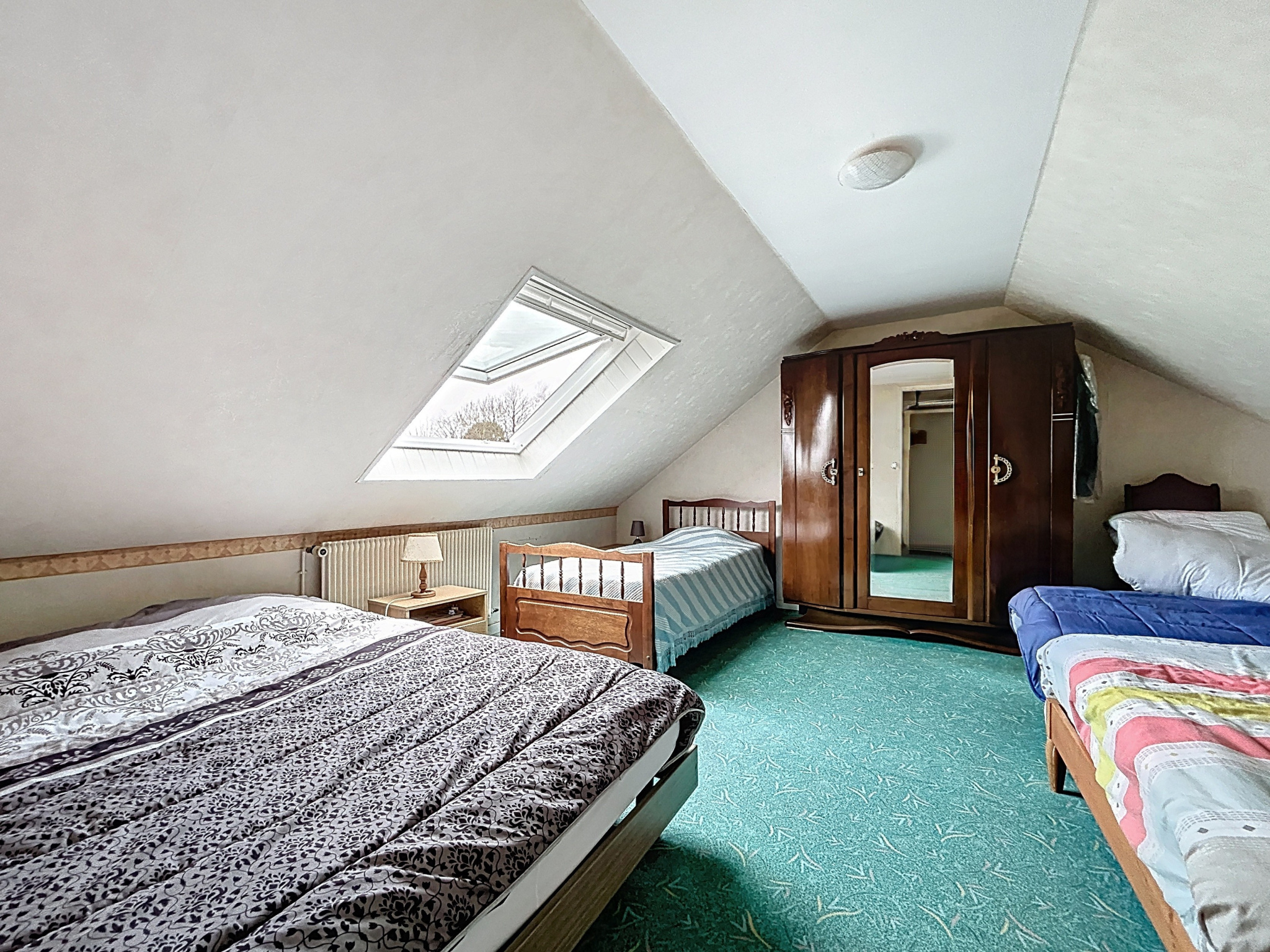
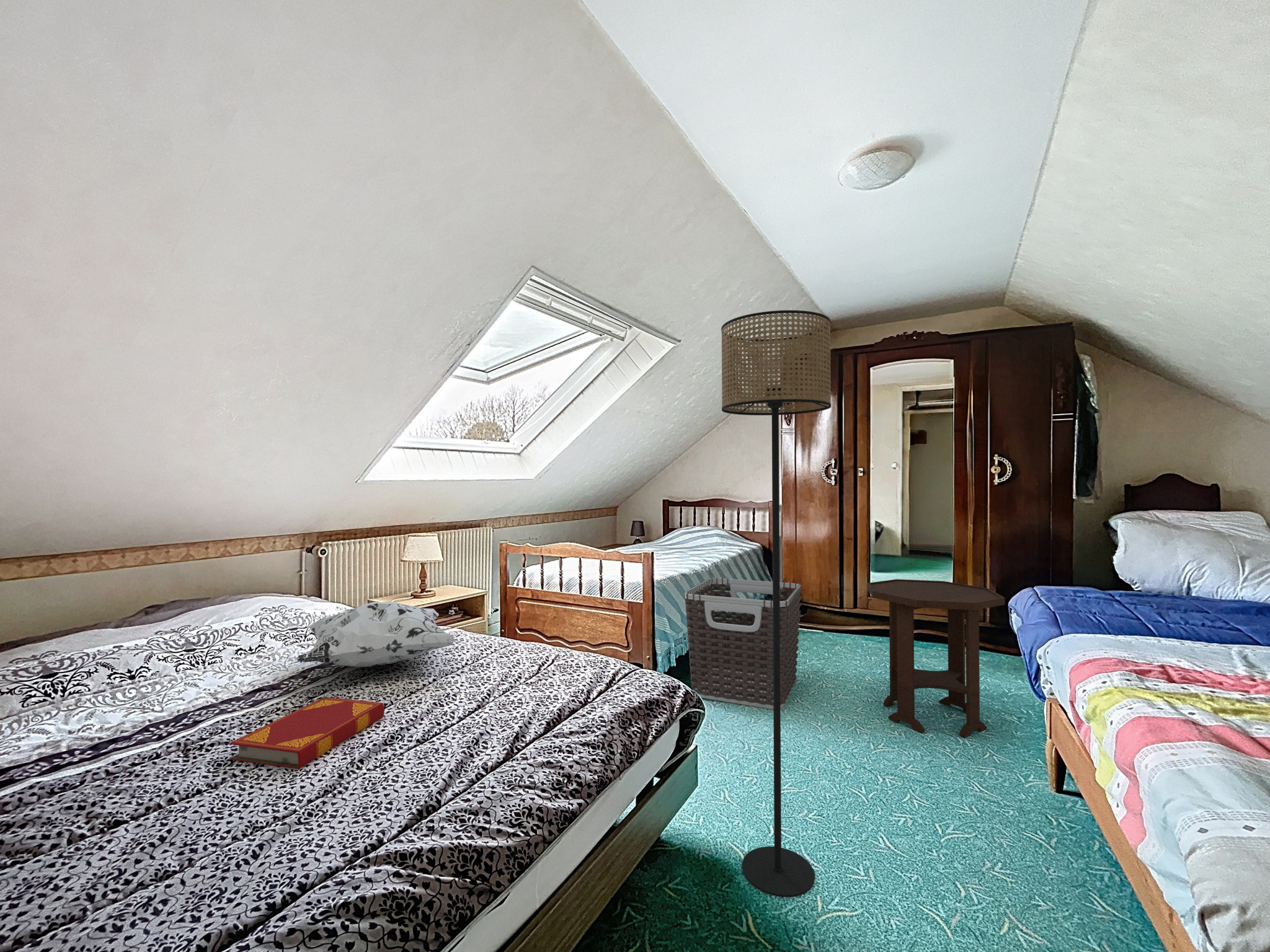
+ decorative pillow (378, 633)
+ side table (948, 653)
+ clothes hamper (745, 637)
+ hardback book (313, 729)
+ floor lamp (776, 597)
